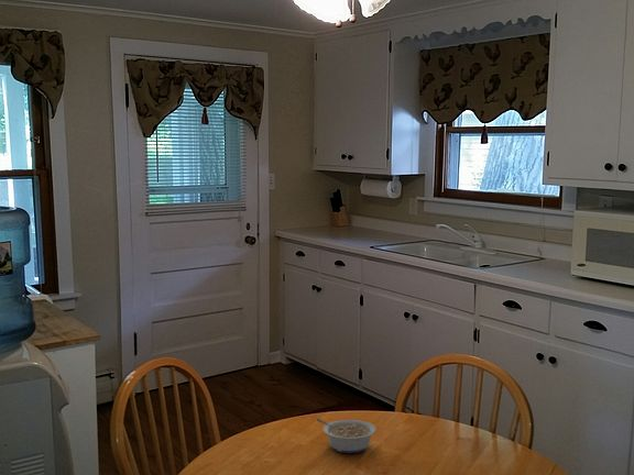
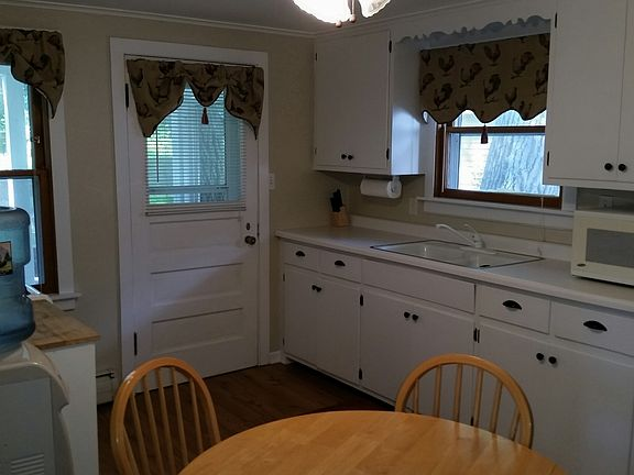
- legume (347, 435)
